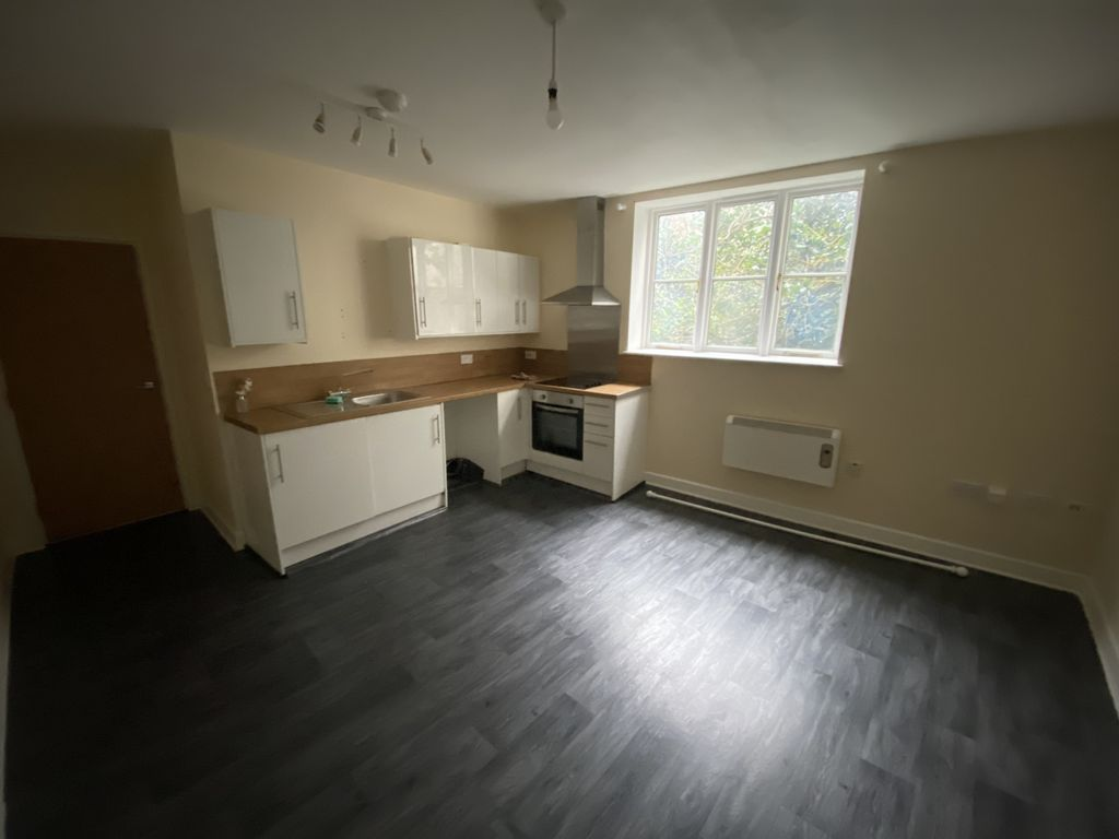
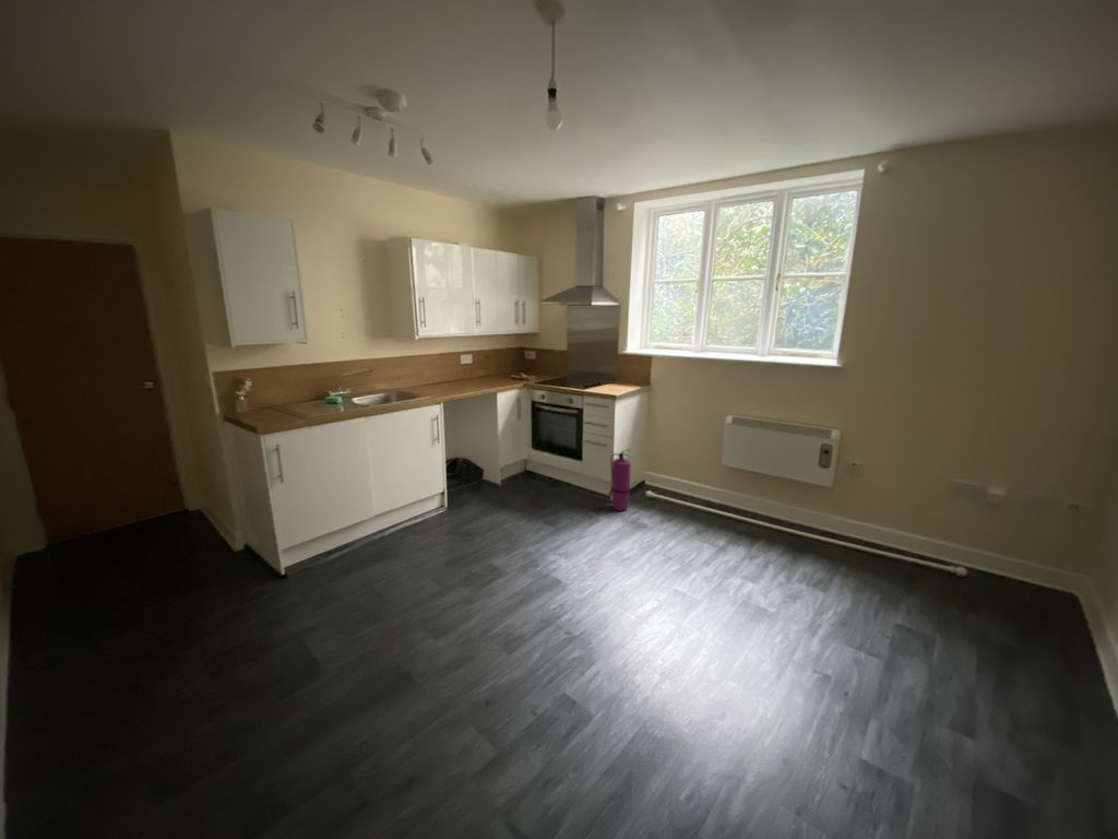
+ fire extinguisher (619, 477)
